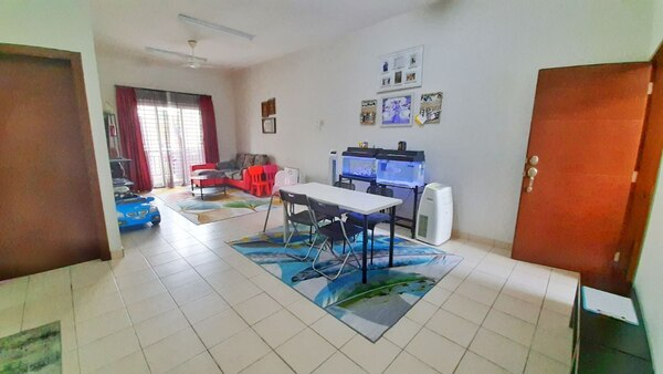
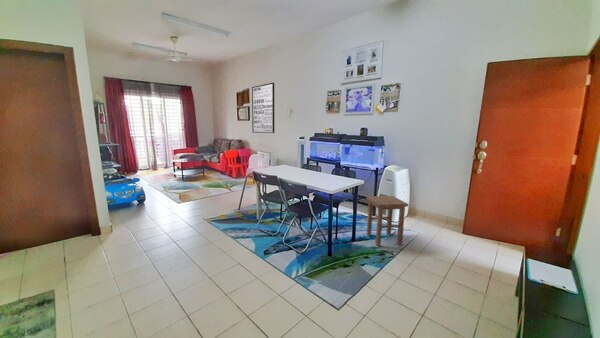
+ stool (384, 218)
+ wall art (262, 109)
